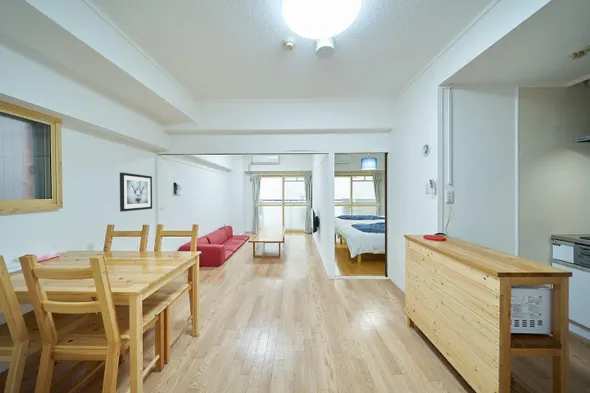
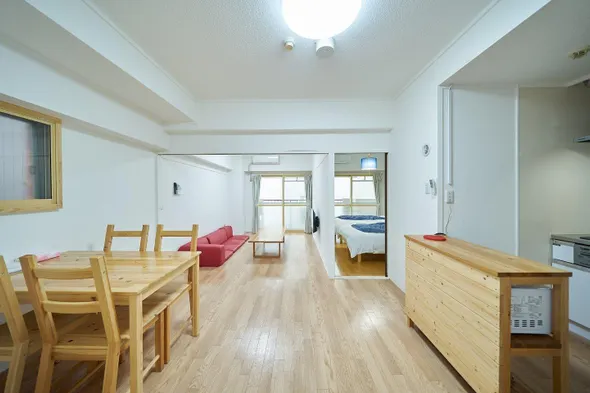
- wall art (137, 192)
